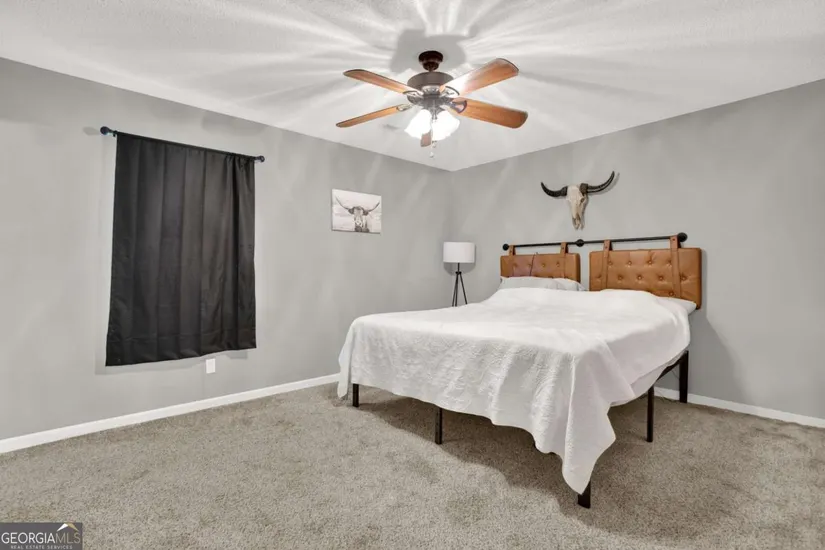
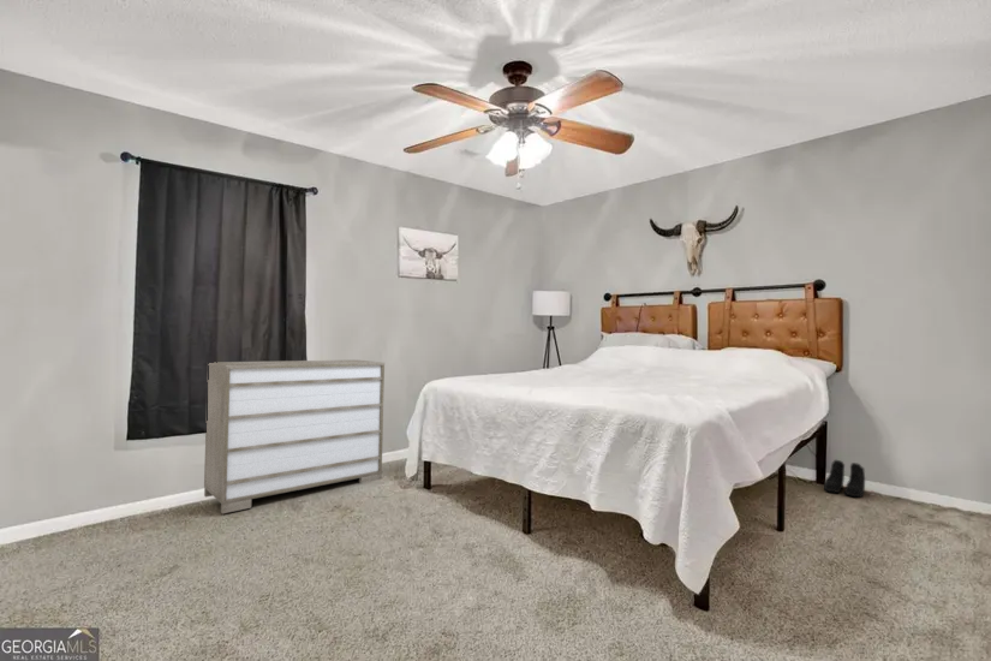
+ boots (843, 476)
+ dresser (299, 424)
